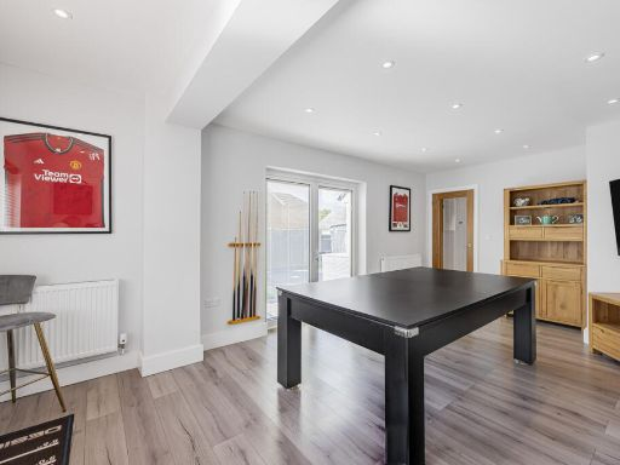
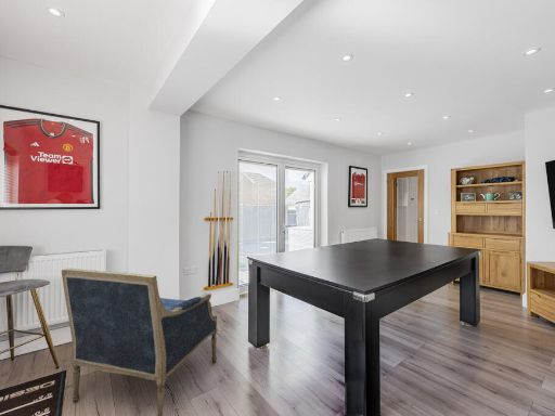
+ armchair (151, 320)
